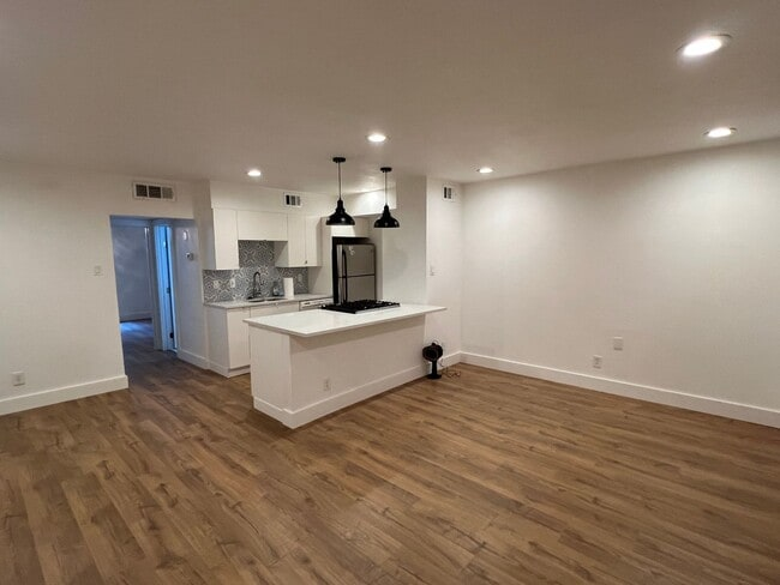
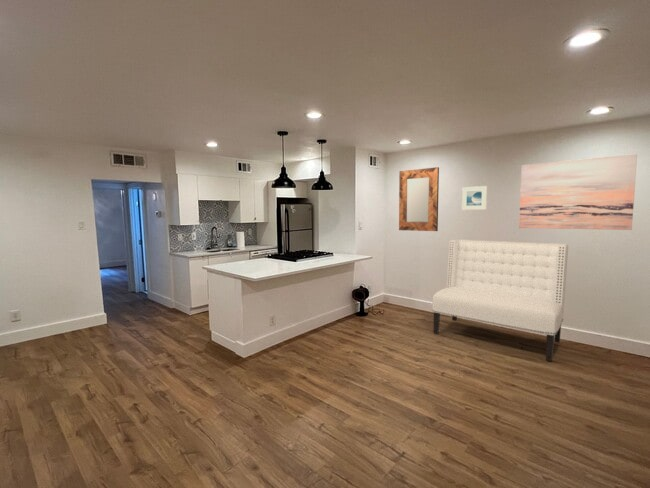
+ home mirror (417, 200)
+ wall art (572, 194)
+ sofa (496, 290)
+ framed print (474, 198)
